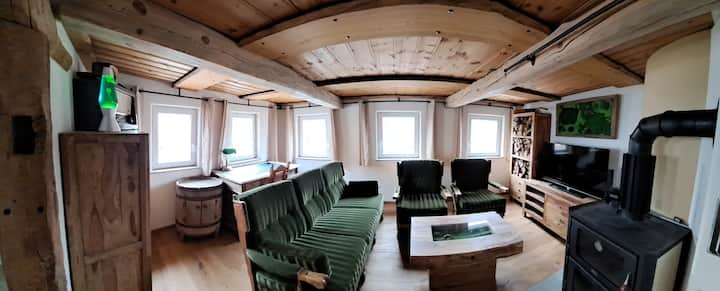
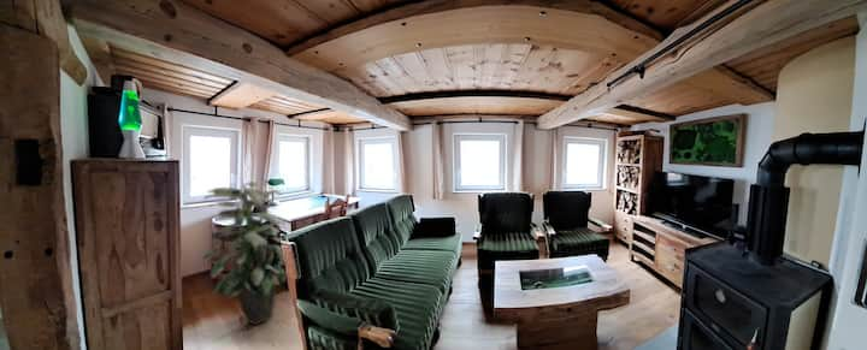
+ indoor plant (250, 251)
